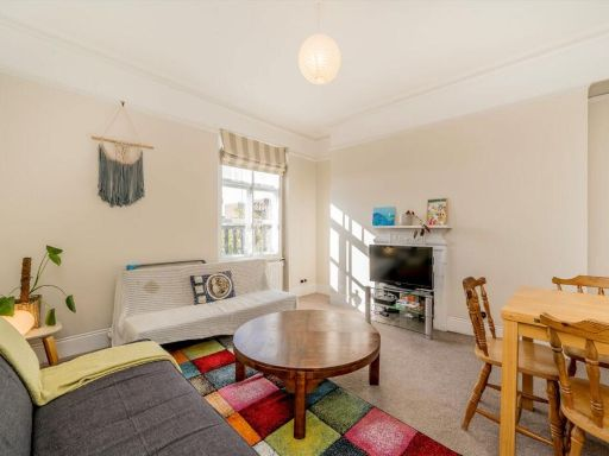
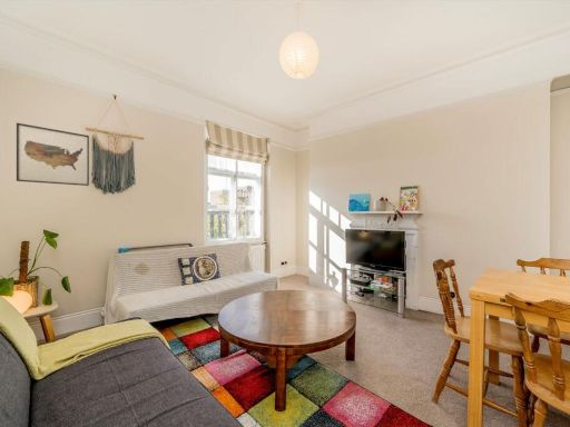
+ wall art (55, 157)
